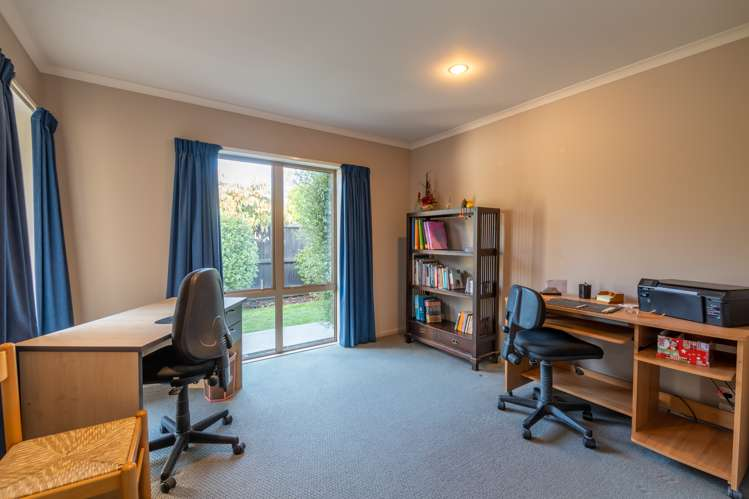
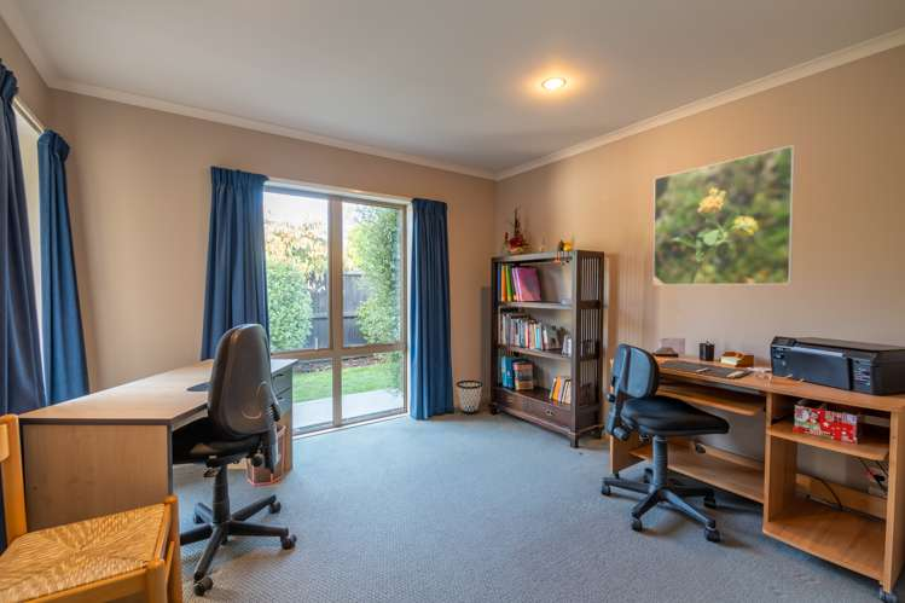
+ wastebasket (469, 398)
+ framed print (714, 225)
